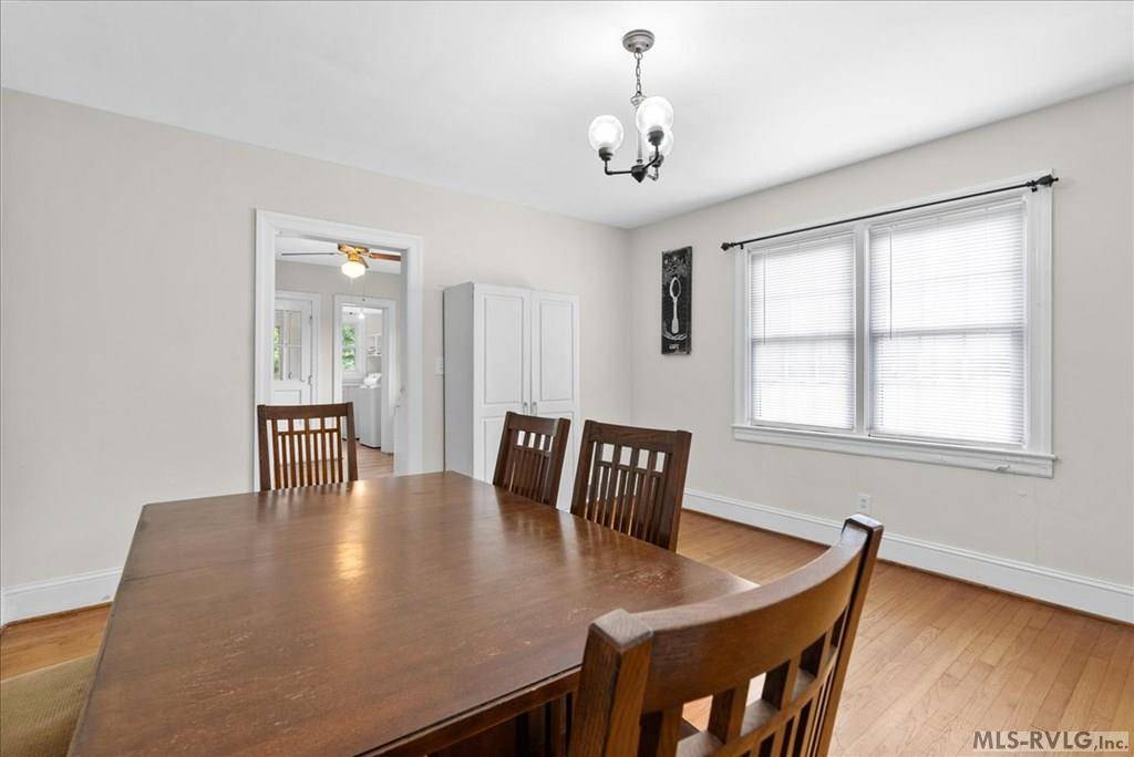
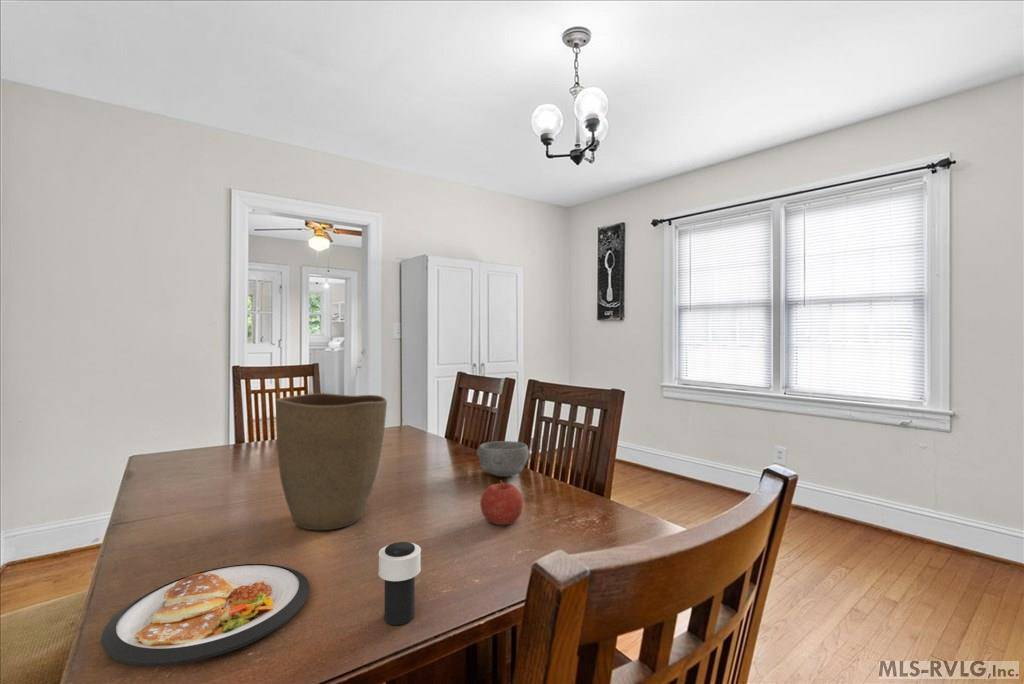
+ bowl (503, 459)
+ fruit (501, 500)
+ cup (399, 582)
+ vase (333, 457)
+ dish (215, 600)
